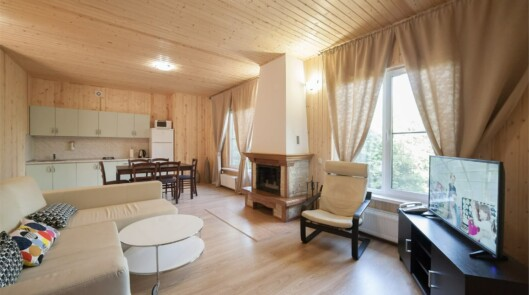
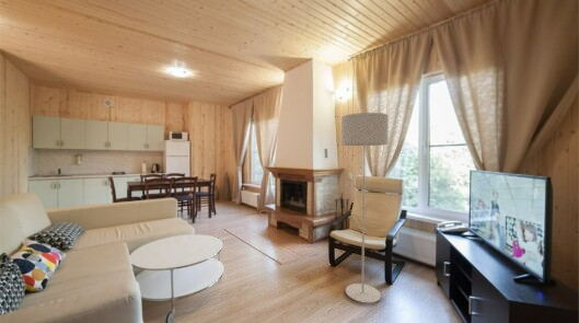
+ floor lamp (363, 206)
